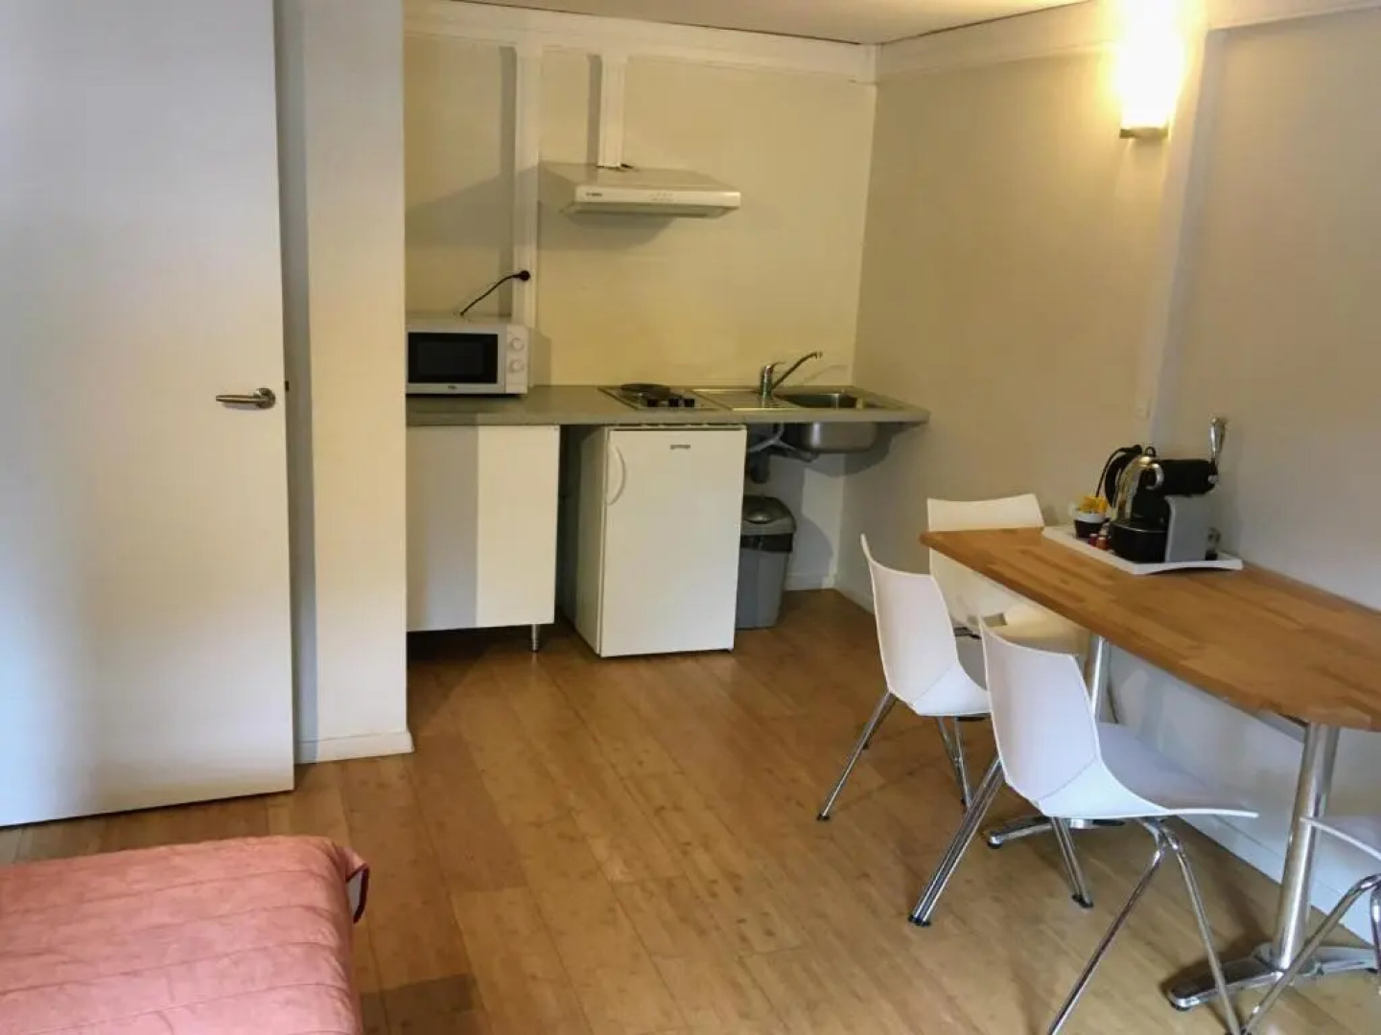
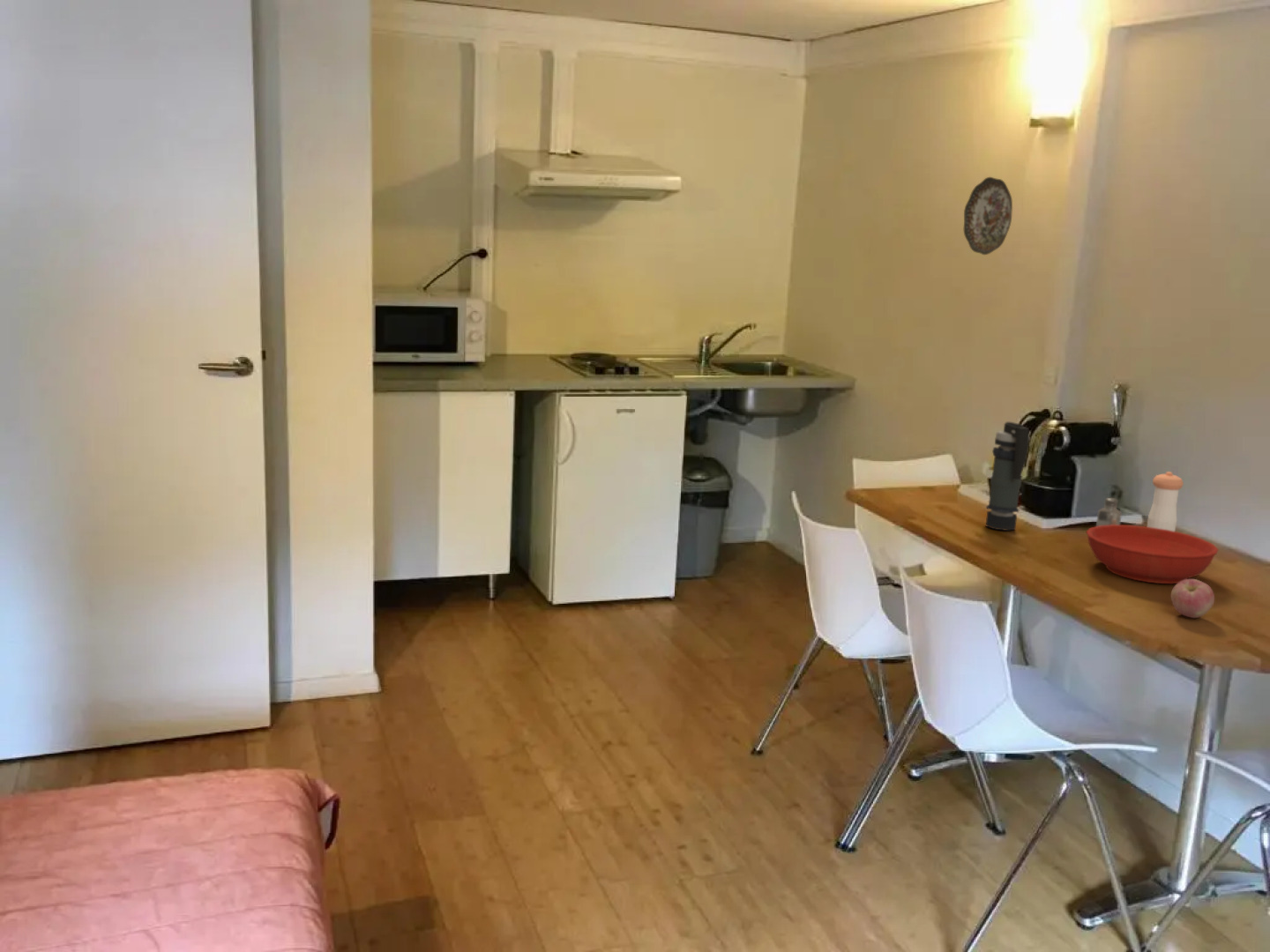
+ apple (1192, 599)
+ pepper shaker (1163, 509)
+ bowl (1148, 555)
+ decorative plate (990, 216)
+ smoke grenade (1009, 476)
+ saltshaker (1109, 517)
